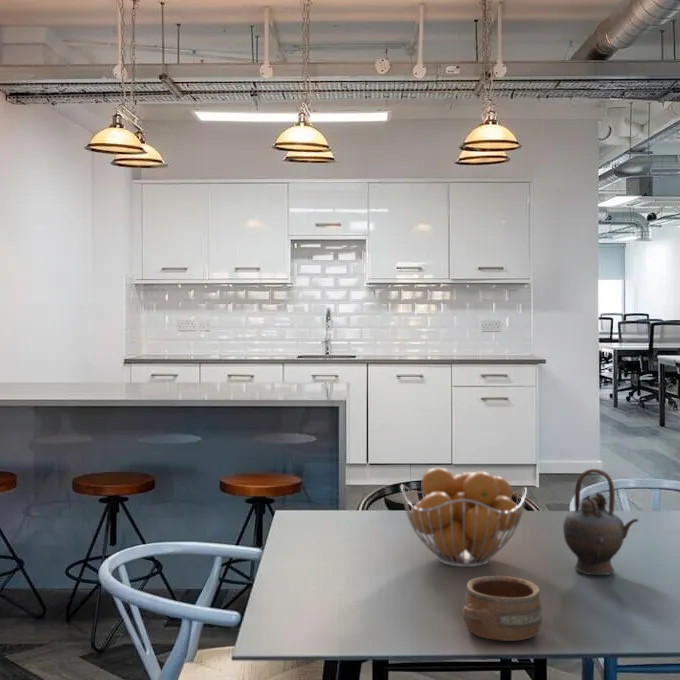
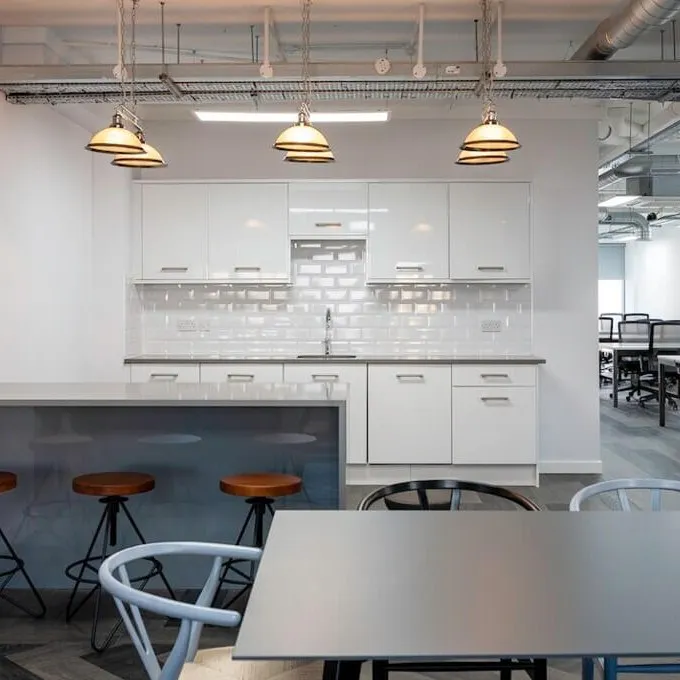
- fruit basket (463, 514)
- teapot (600, 521)
- pottery (502, 608)
